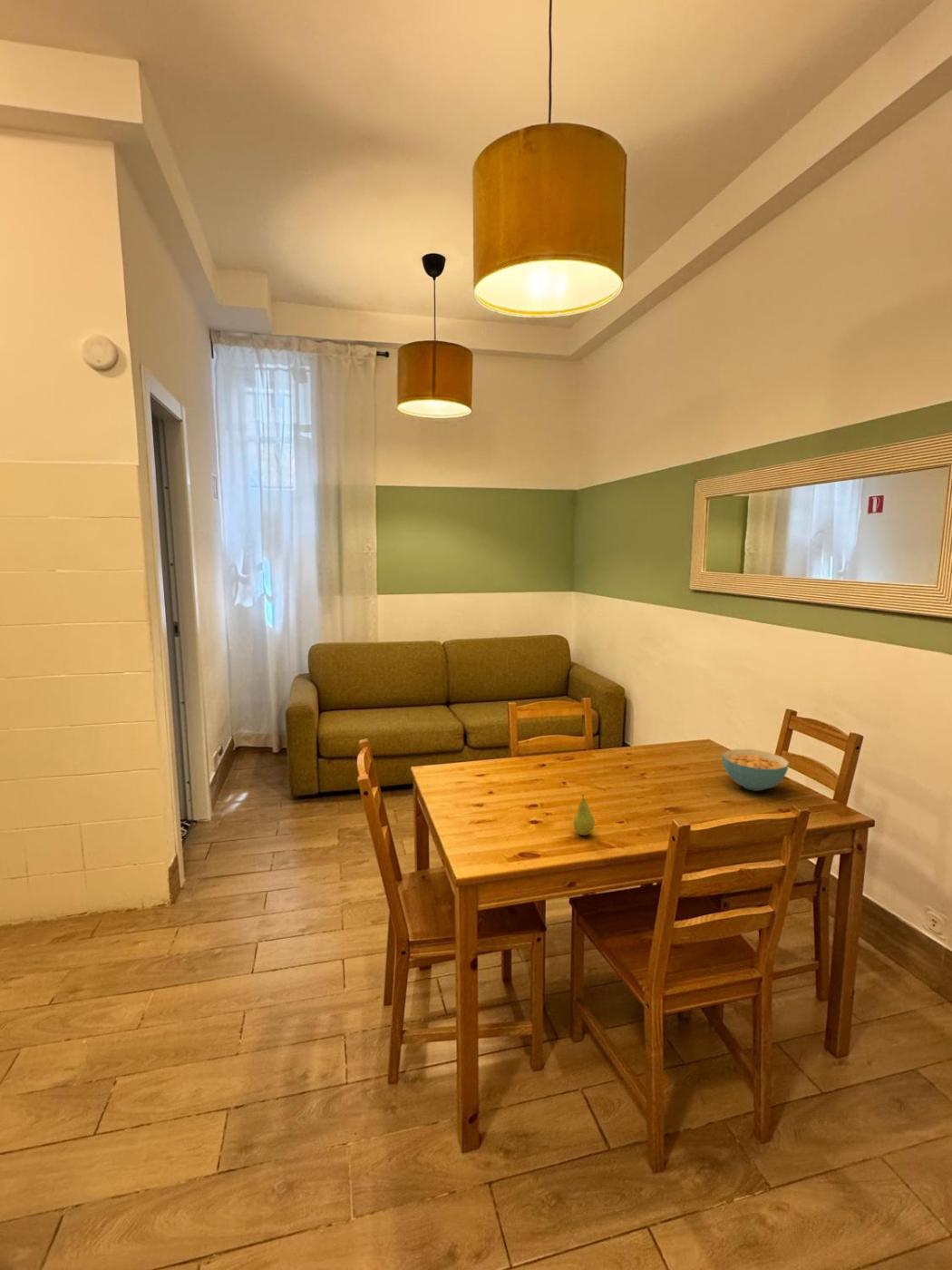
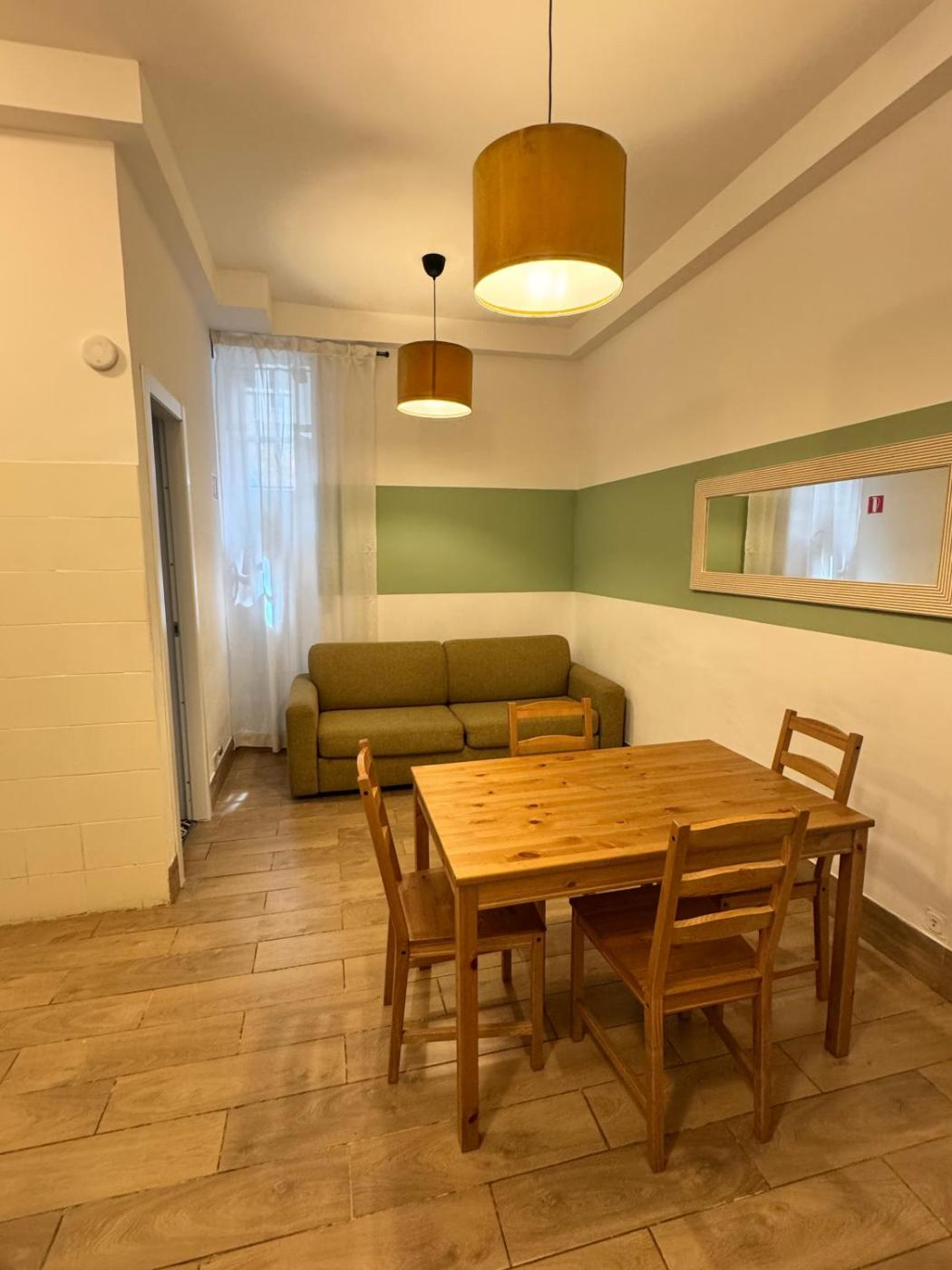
- cereal bowl (753, 773)
- fruit (584, 813)
